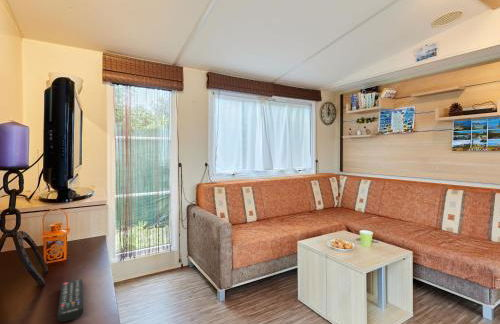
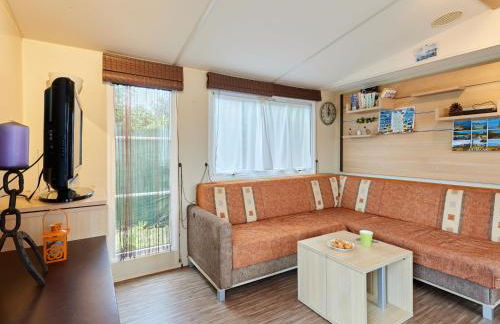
- remote control (71, 297)
